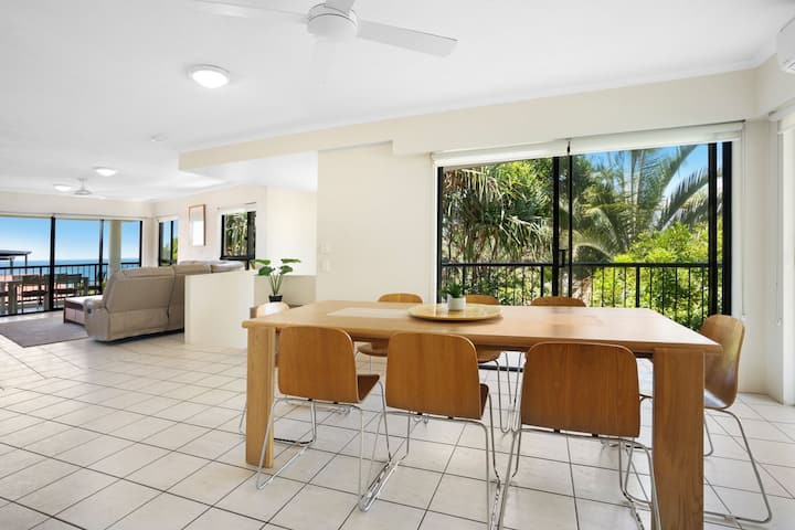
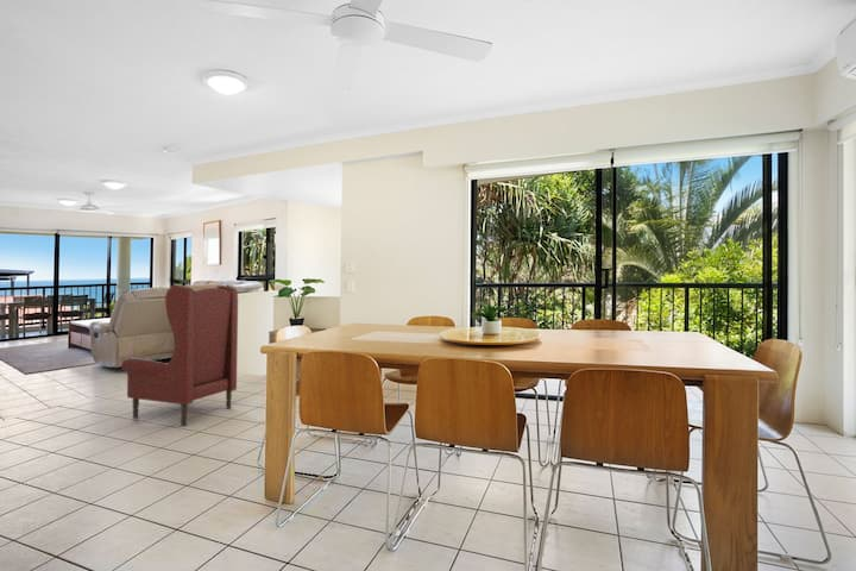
+ armchair (183, 349)
